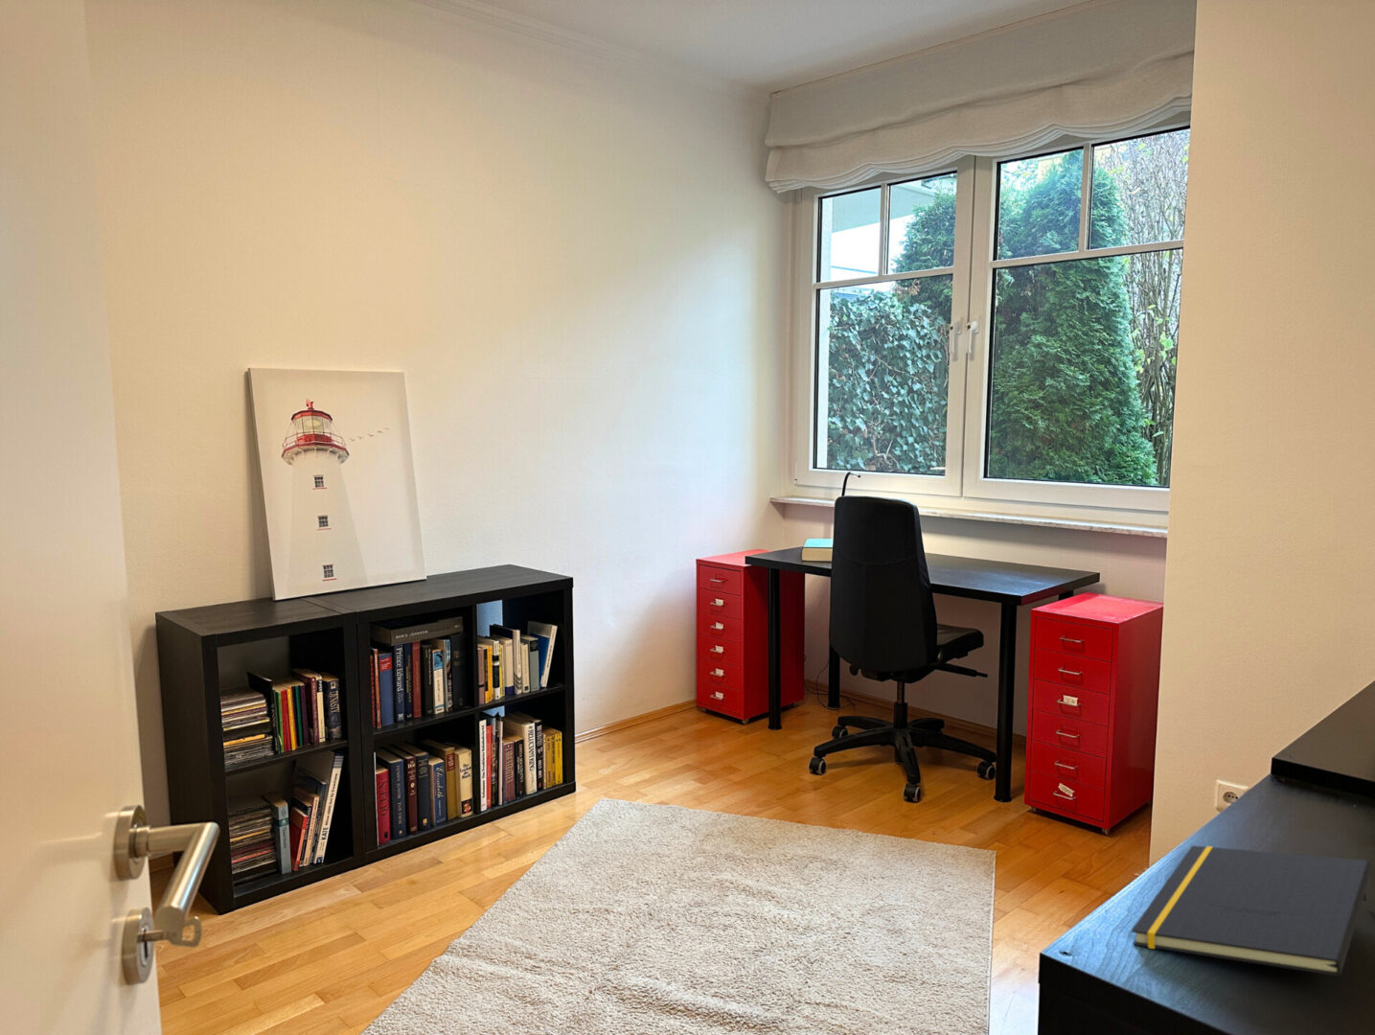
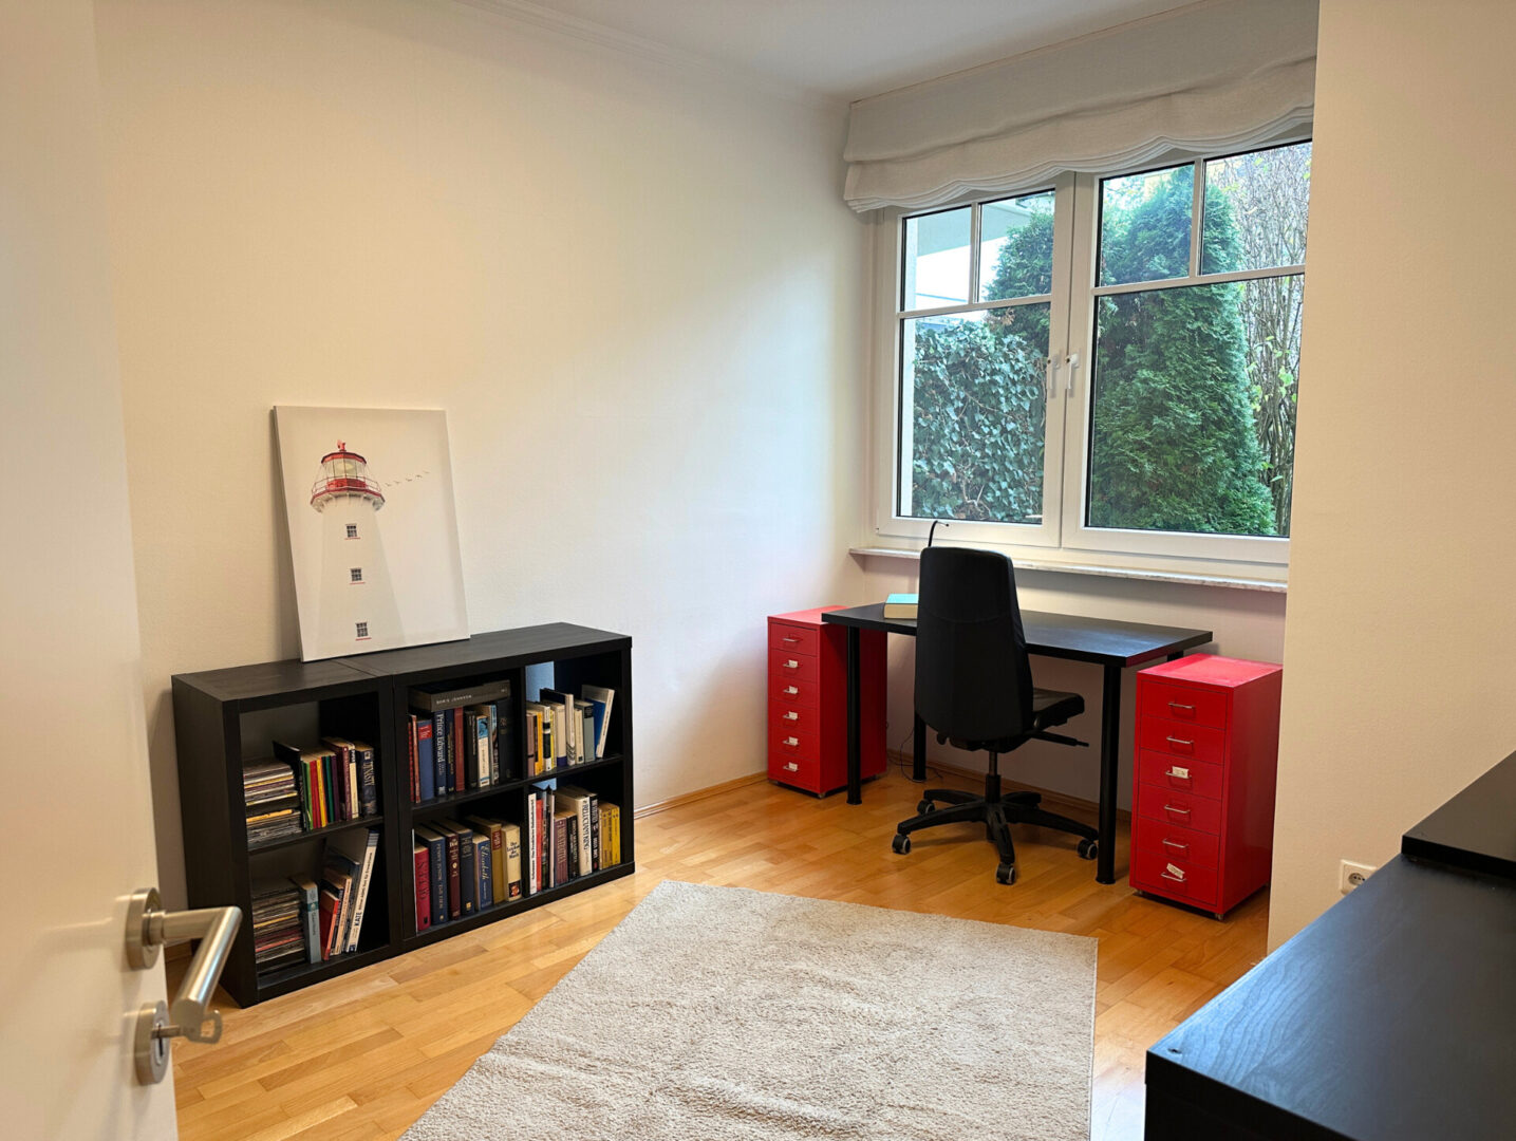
- notepad (1255, 901)
